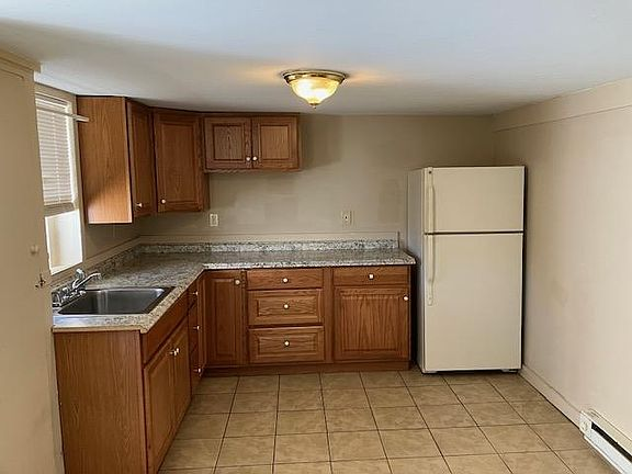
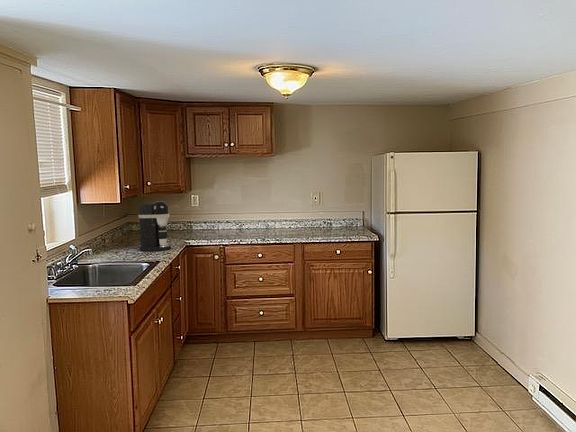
+ coffee maker (154, 225)
